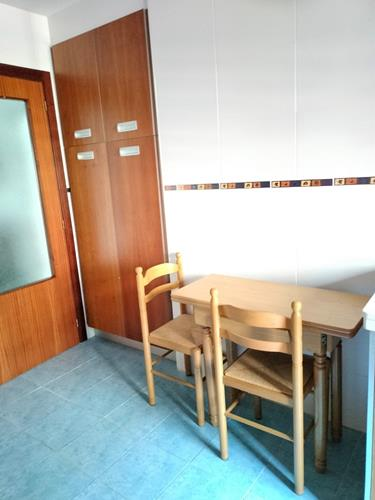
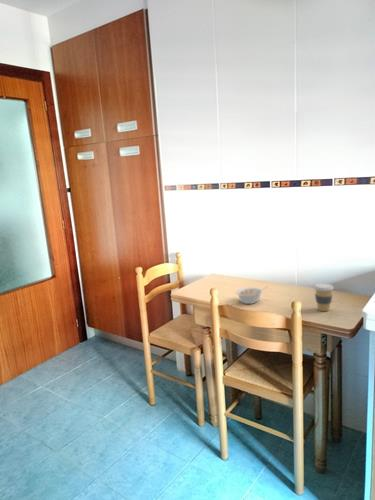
+ coffee cup (323, 297)
+ legume (250, 294)
